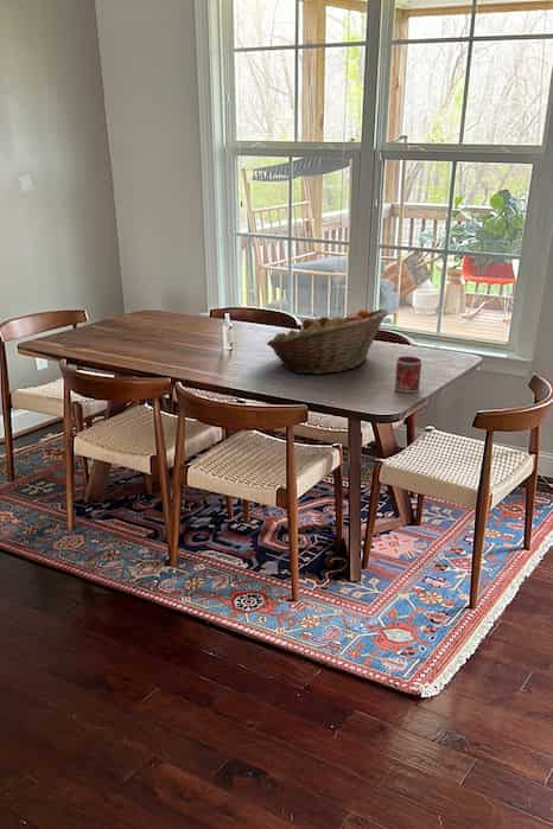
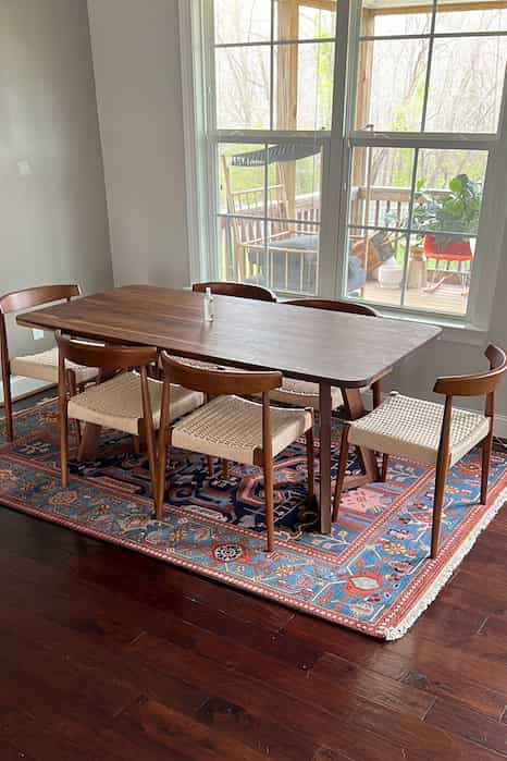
- fruit basket (328, 337)
- mug (411, 372)
